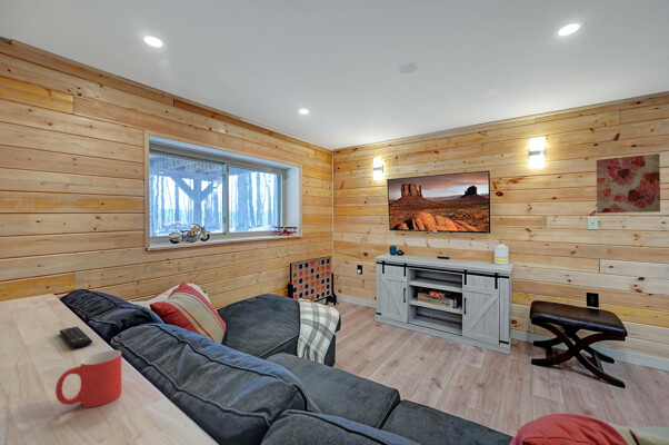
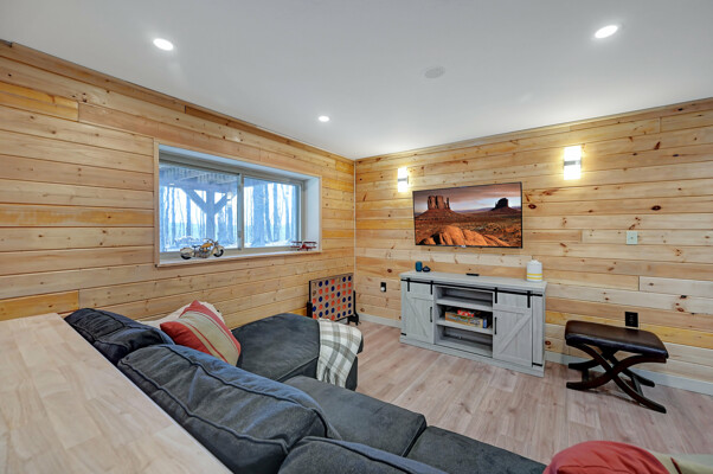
- wall art (626, 185)
- mug (90, 379)
- remote control (74, 336)
